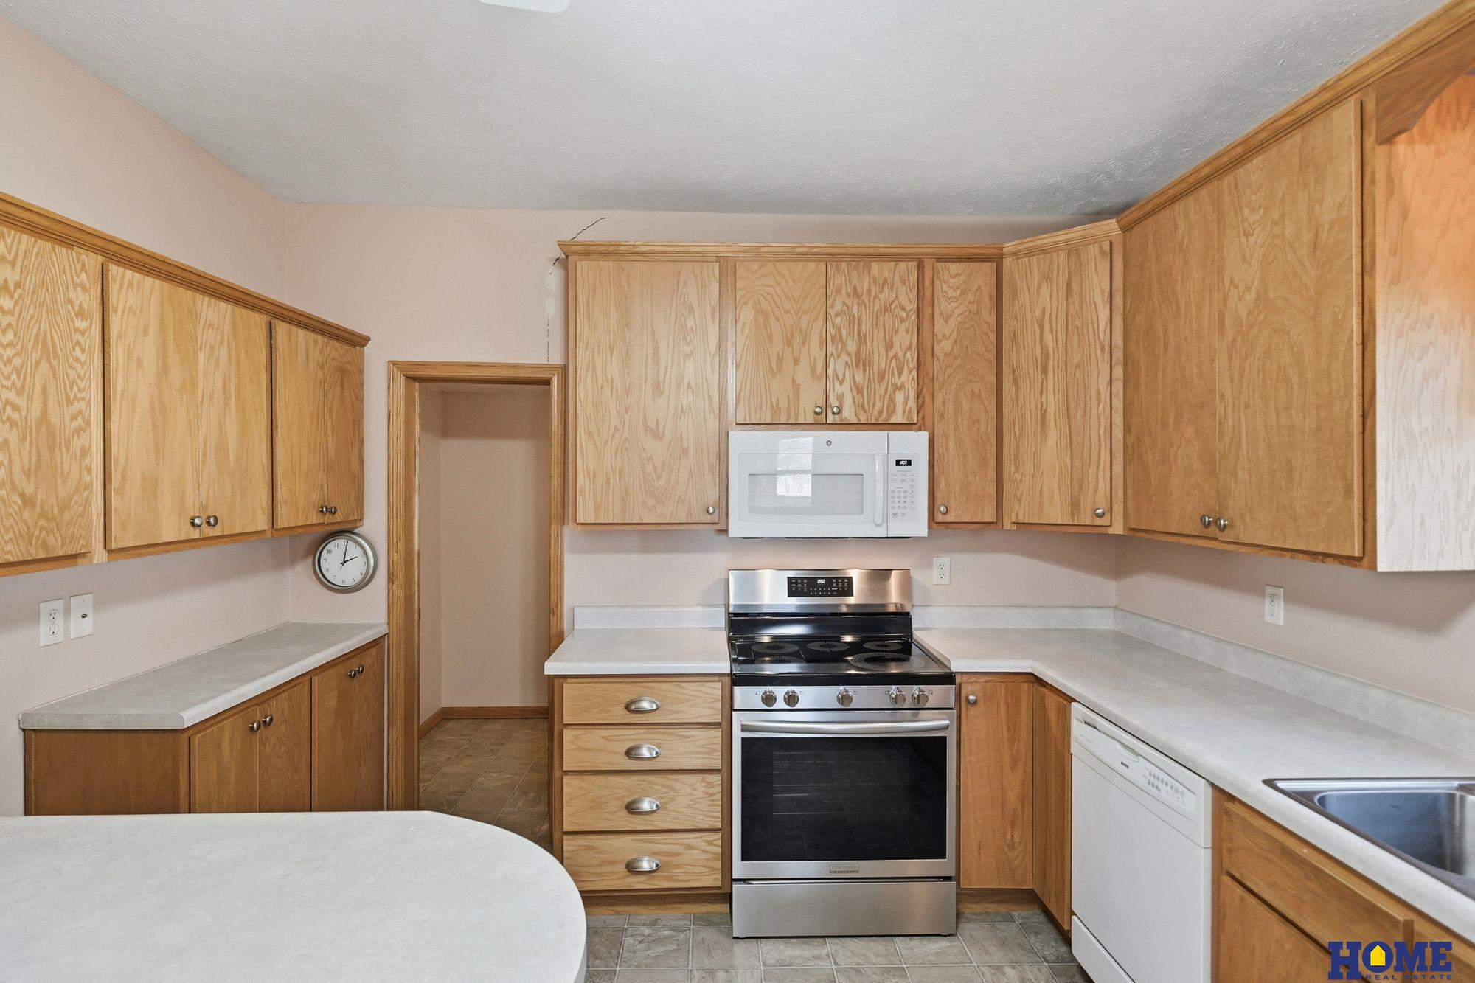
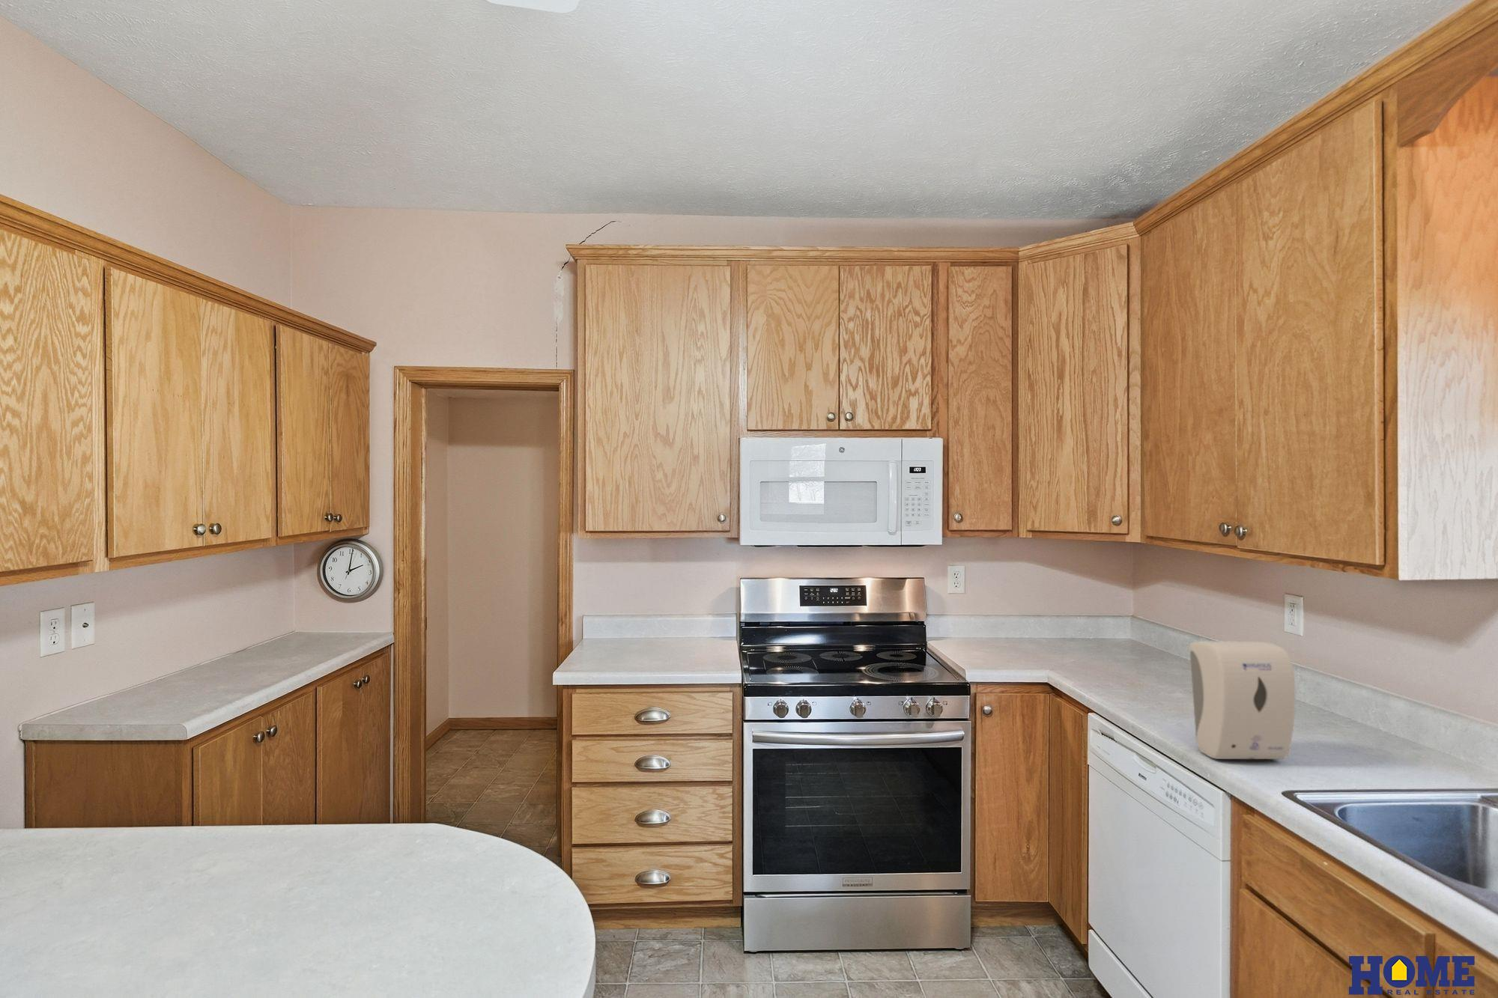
+ soap dispenser (1238, 699)
